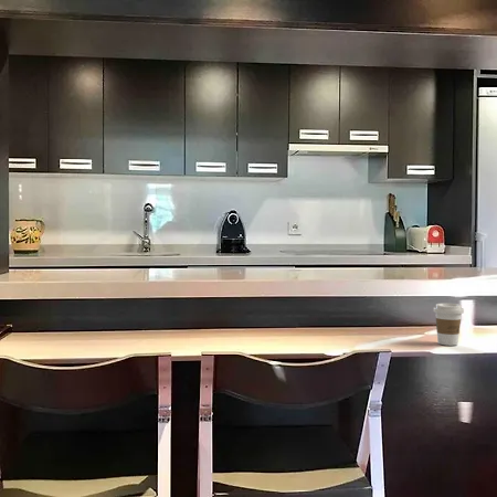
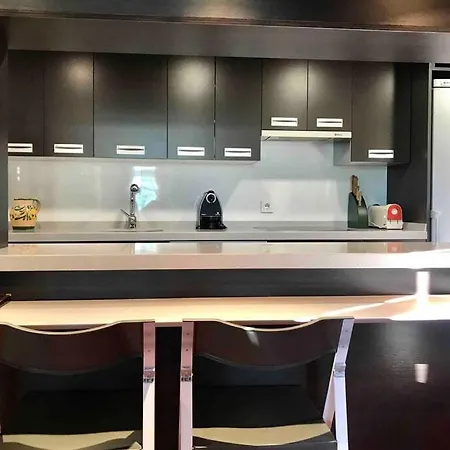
- coffee cup (447, 324)
